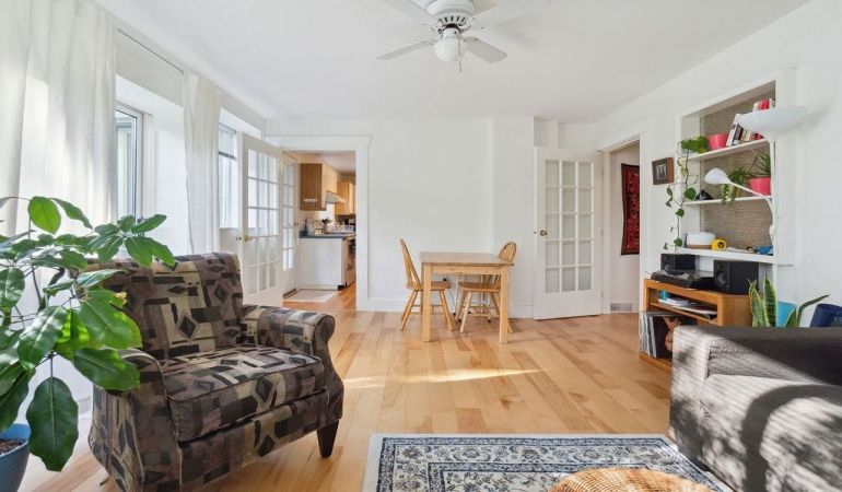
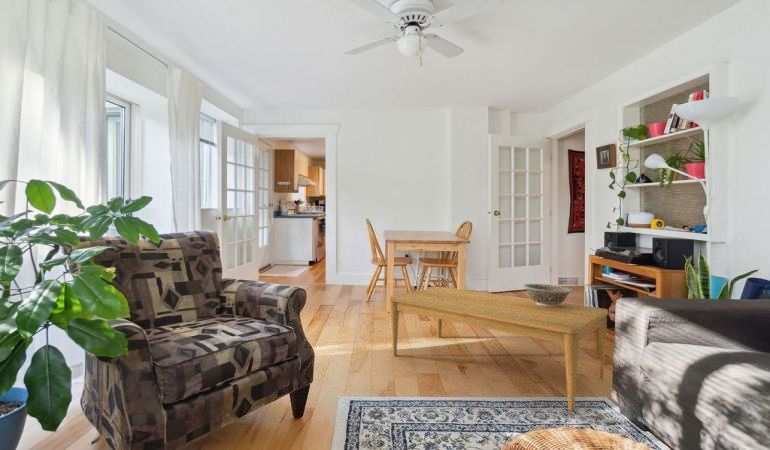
+ coffee table (489, 328)
+ decorative bowl (547, 295)
